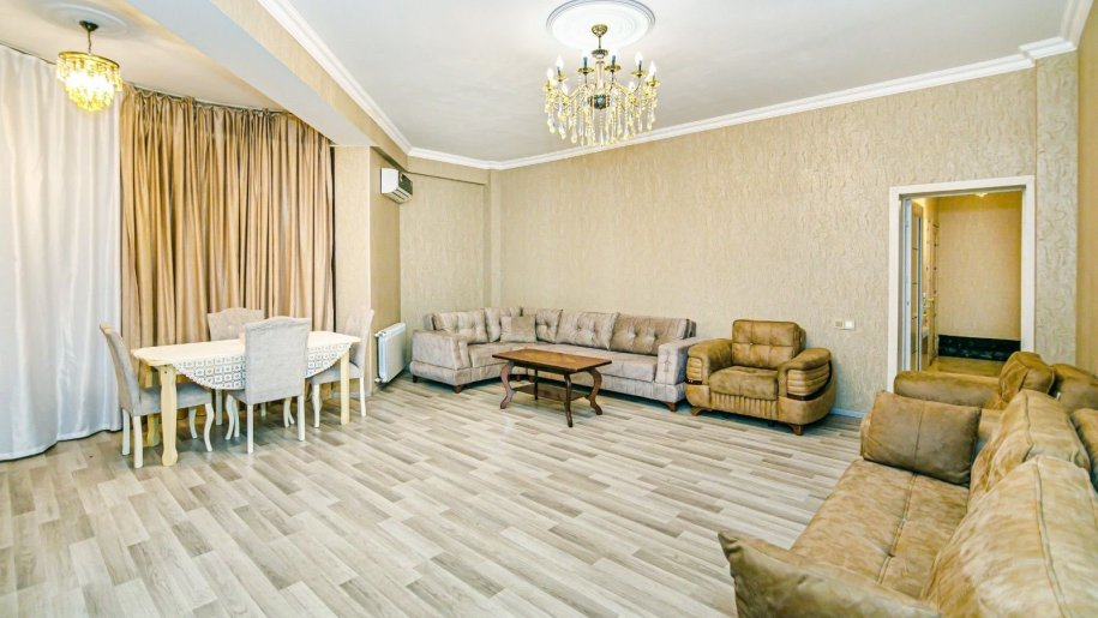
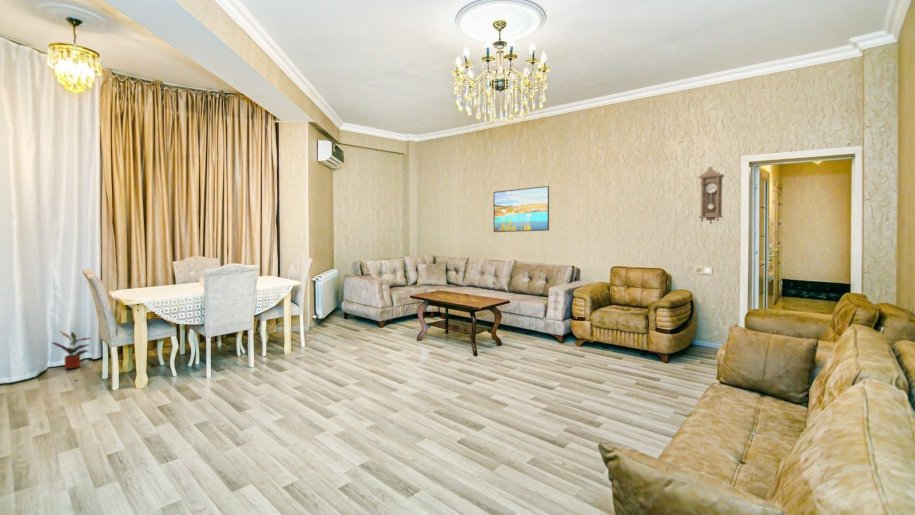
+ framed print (520, 210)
+ pendulum clock (711, 195)
+ potted plant (75, 349)
